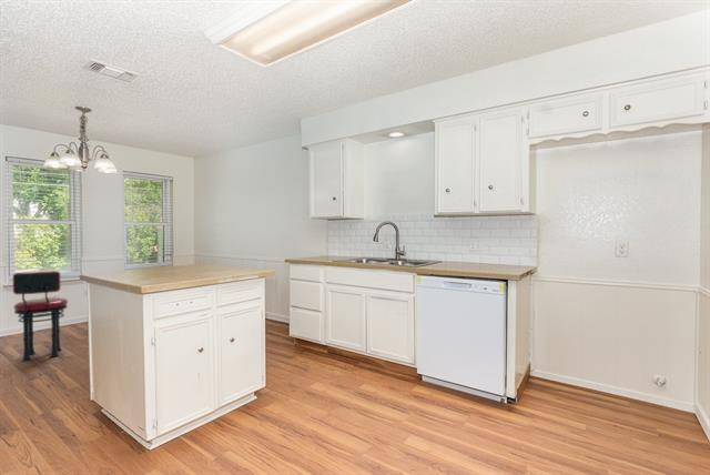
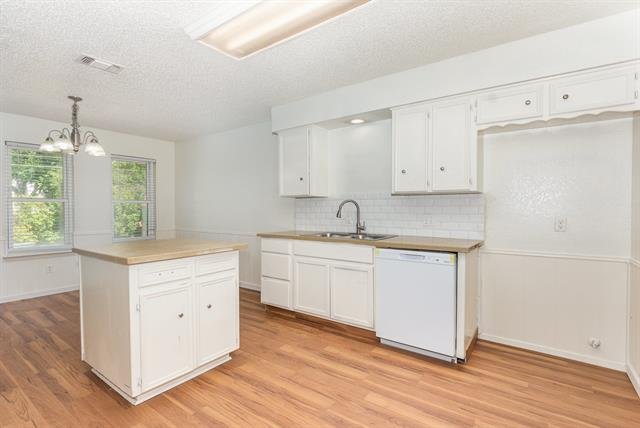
- stool (40, 314)
